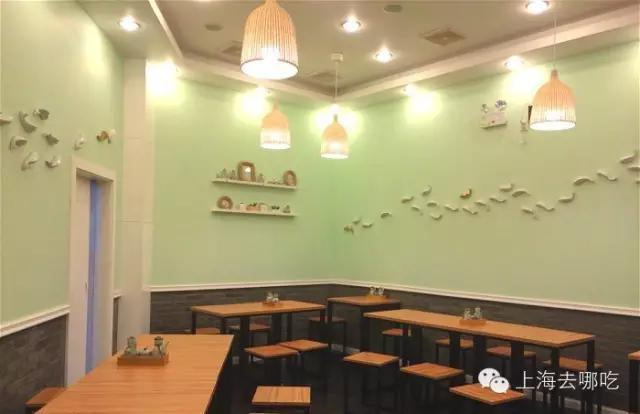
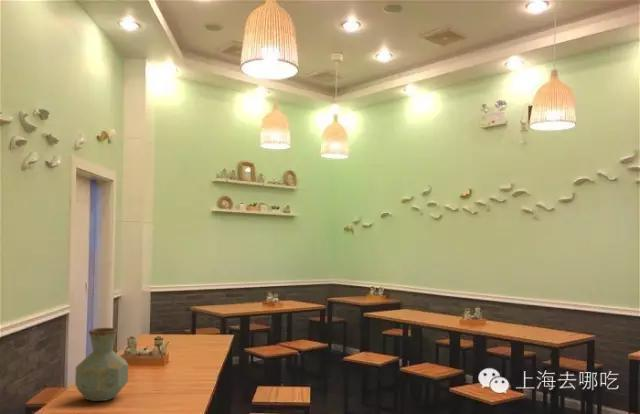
+ vase (102, 363)
